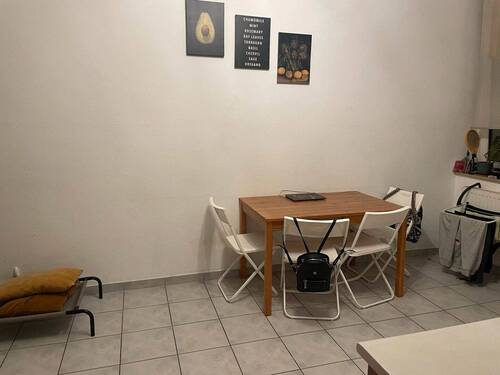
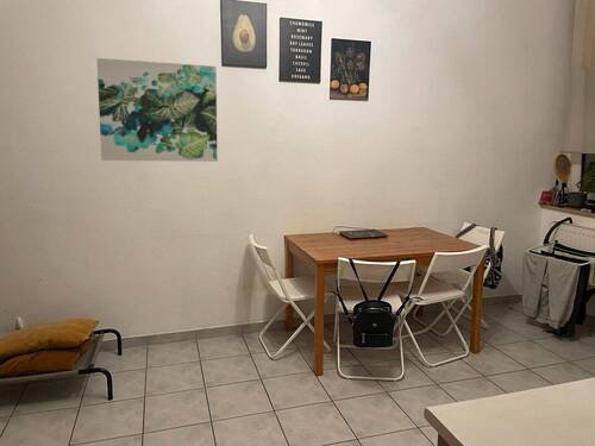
+ wall art (159, 112)
